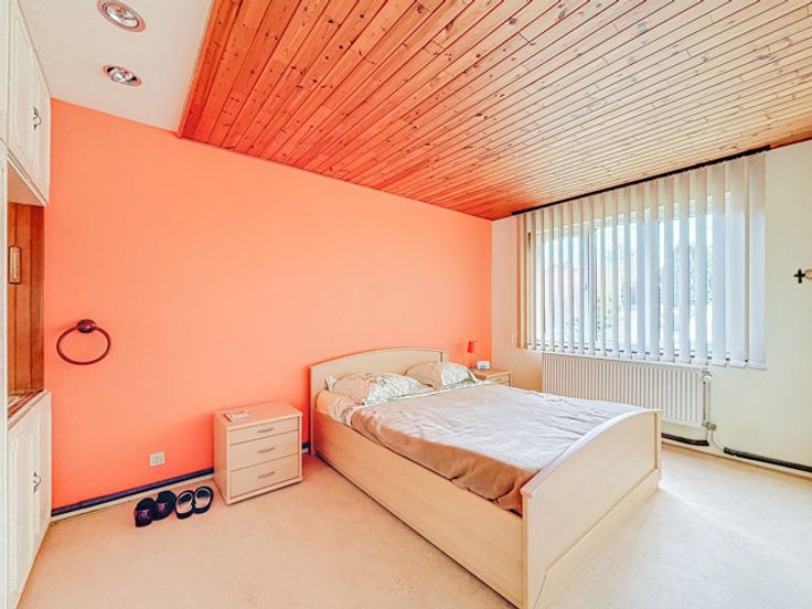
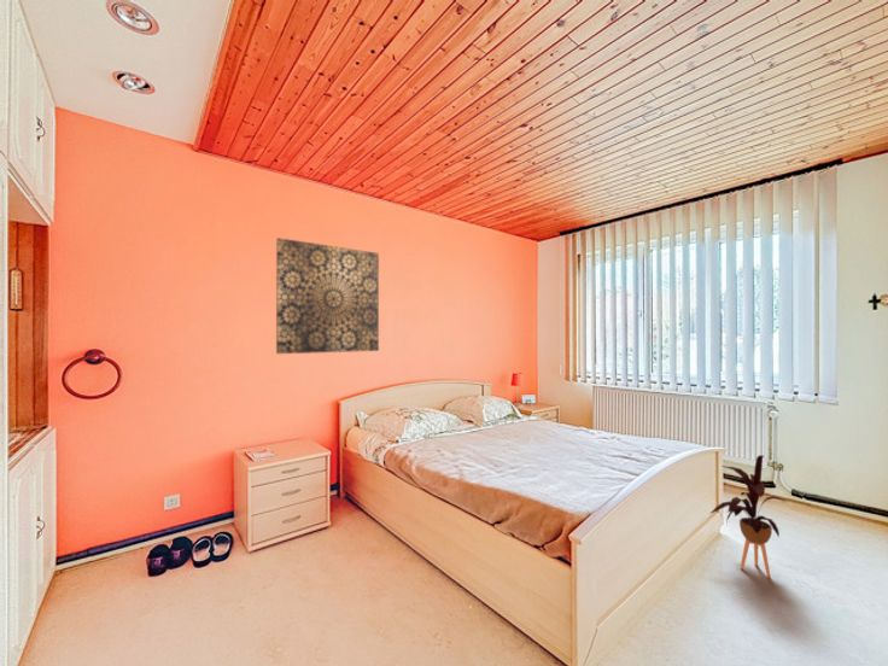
+ wall art (331, 299)
+ house plant (747, 509)
